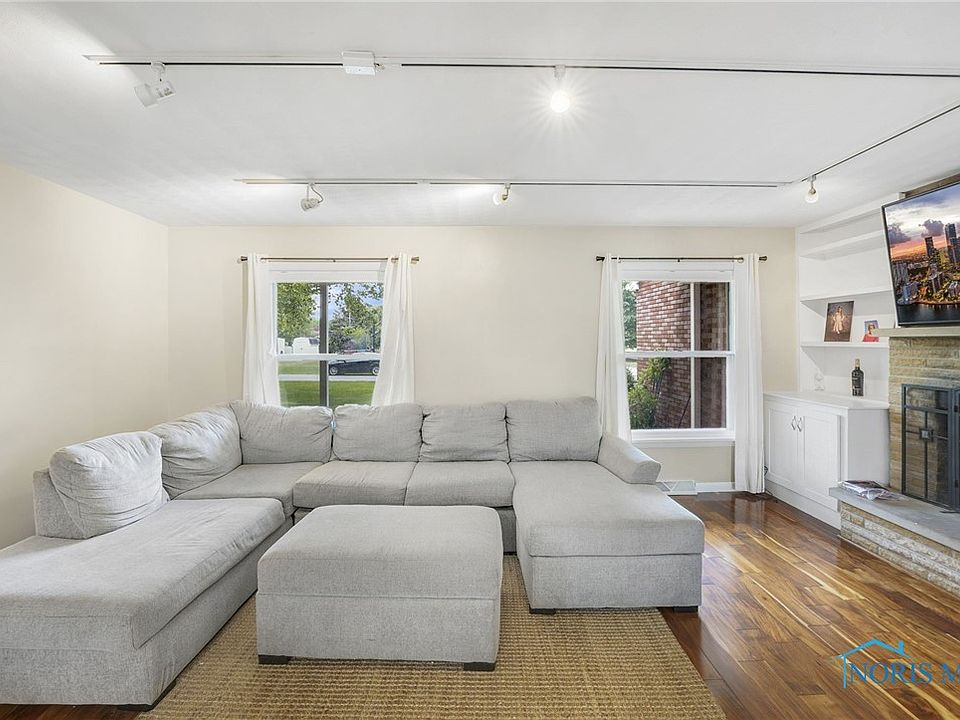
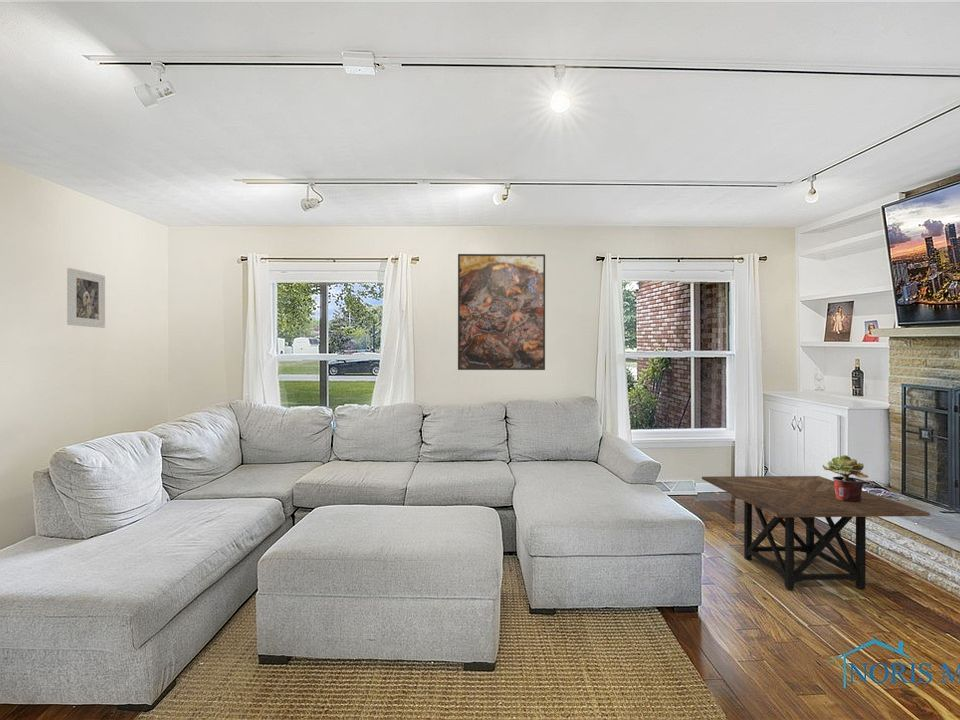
+ side table (797, 535)
+ potted plant (844, 476)
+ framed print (501, 312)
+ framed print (87, 299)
